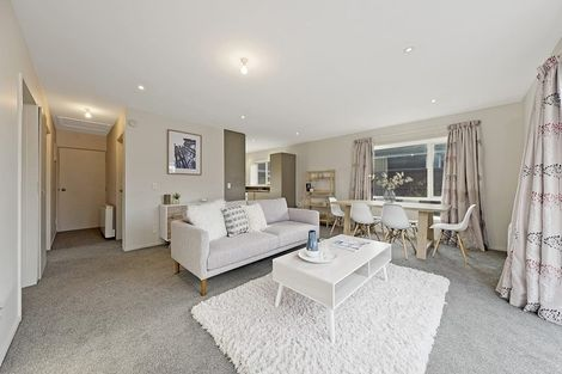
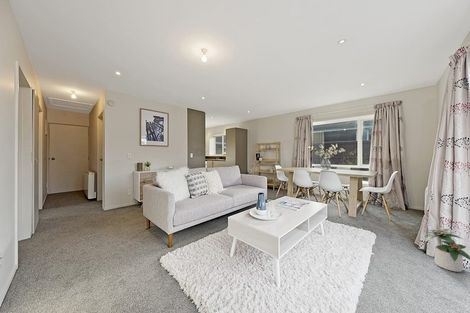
+ potted plant (444, 247)
